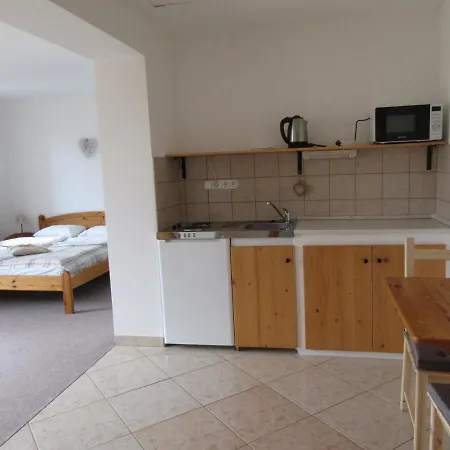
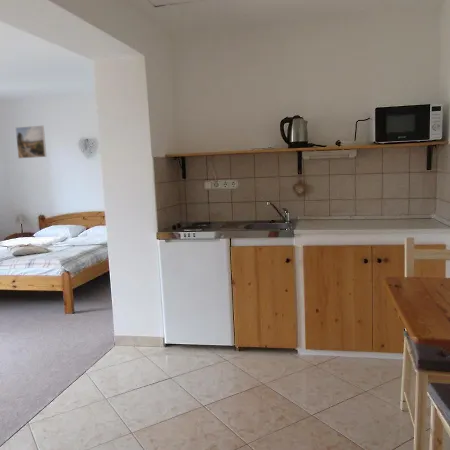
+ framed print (30, 142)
